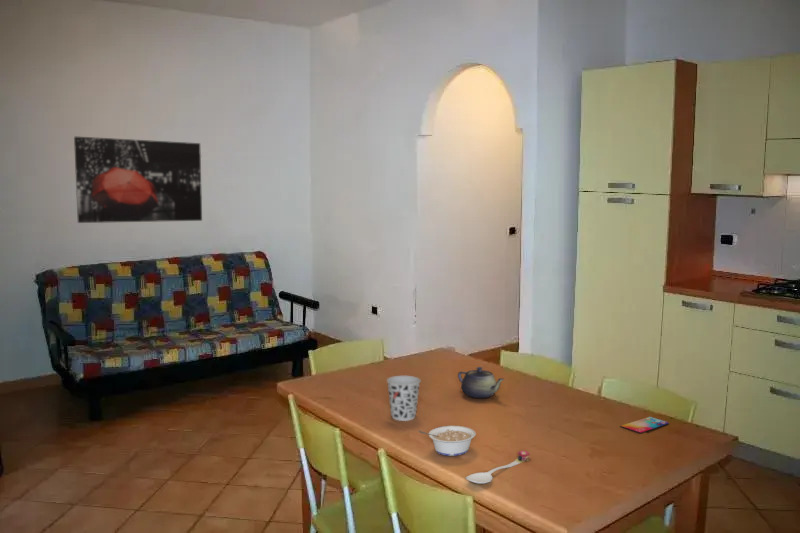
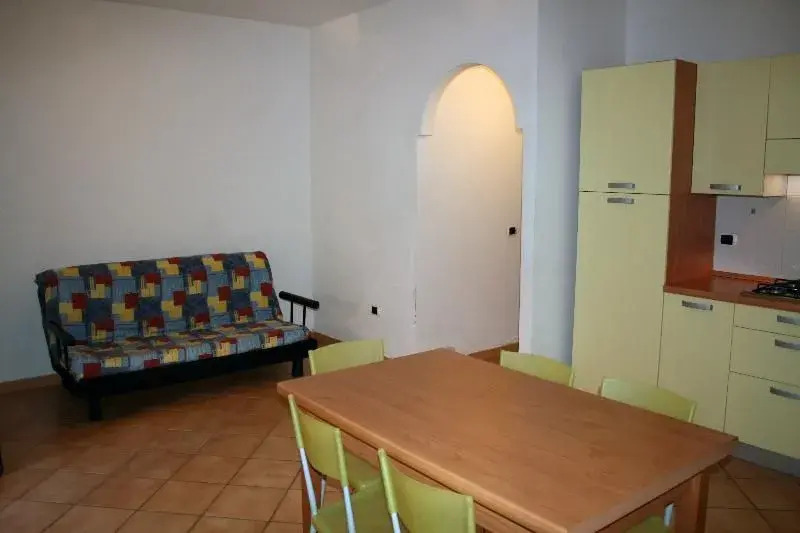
- legume (450, 440)
- wall art (141, 181)
- smartphone (644, 424)
- spoon (499, 467)
- cup (403, 398)
- teapot (480, 381)
